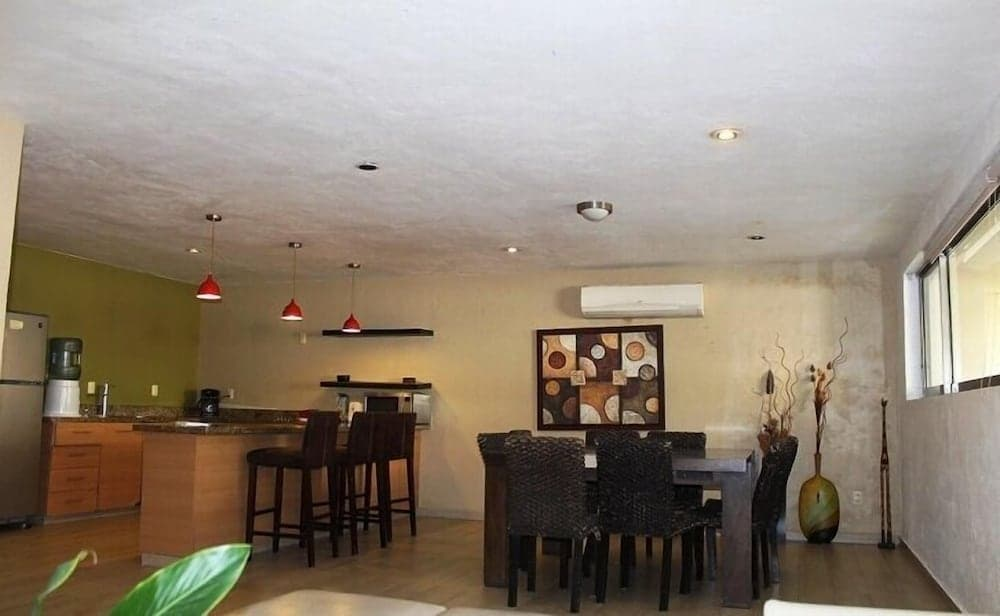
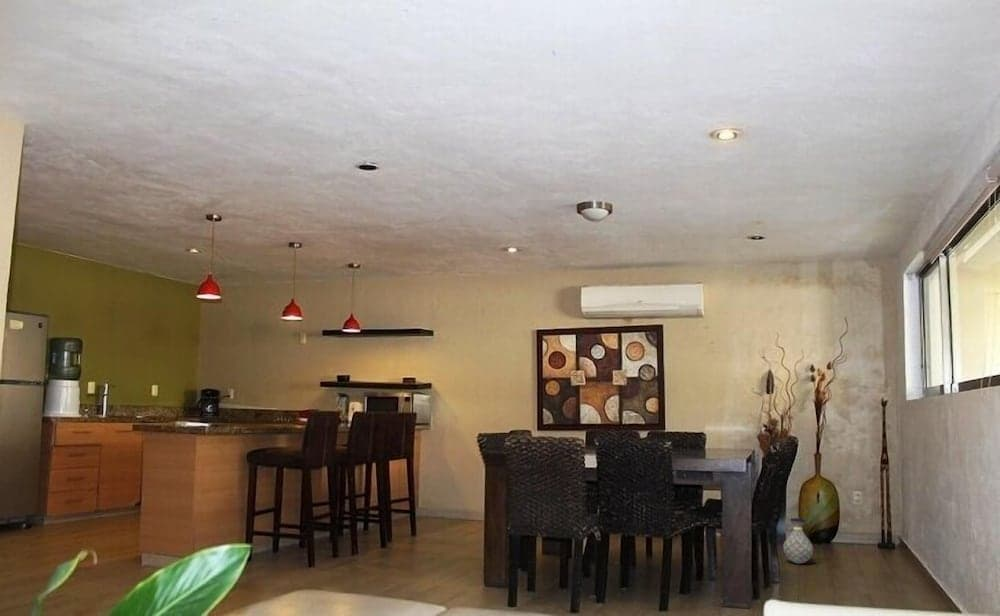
+ vase (798, 541)
